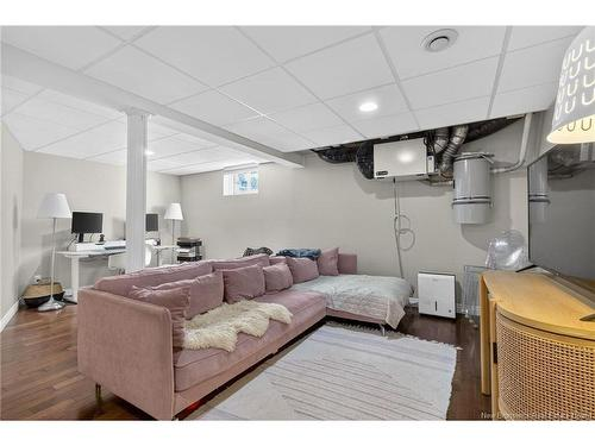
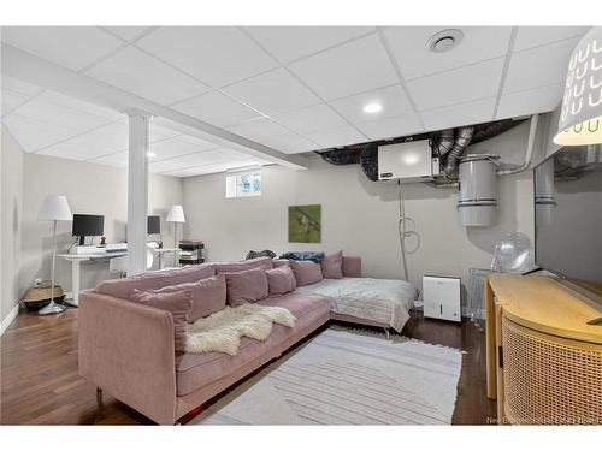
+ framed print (303, 224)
